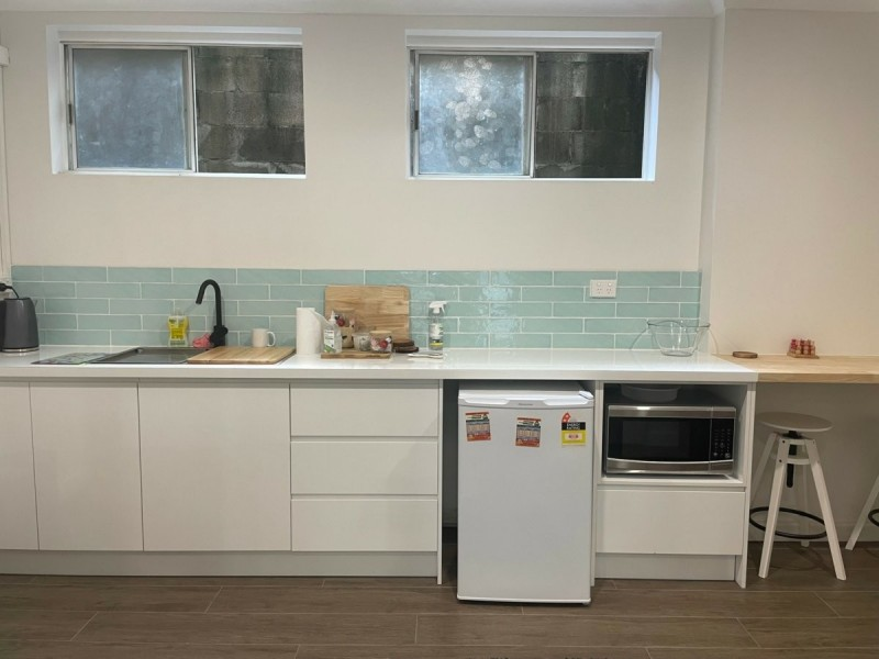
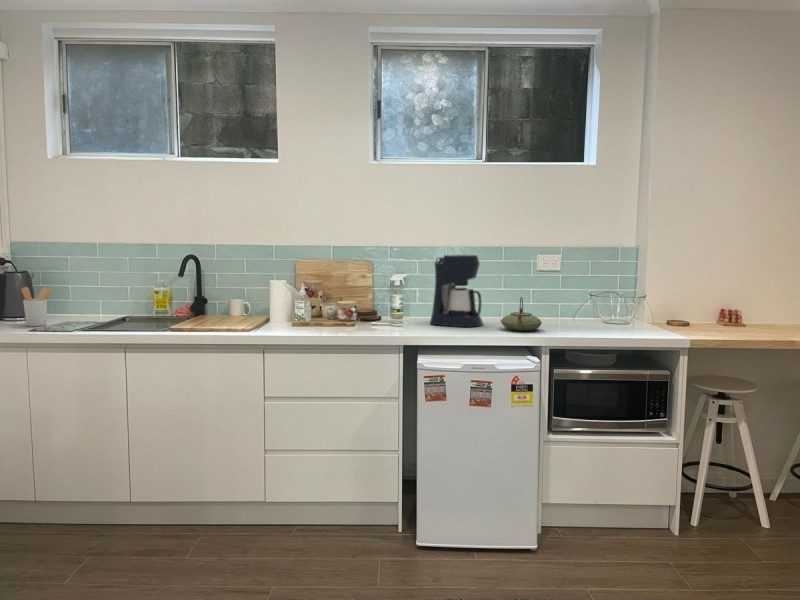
+ coffee maker (457, 289)
+ teapot (521, 313)
+ utensil holder (39, 305)
